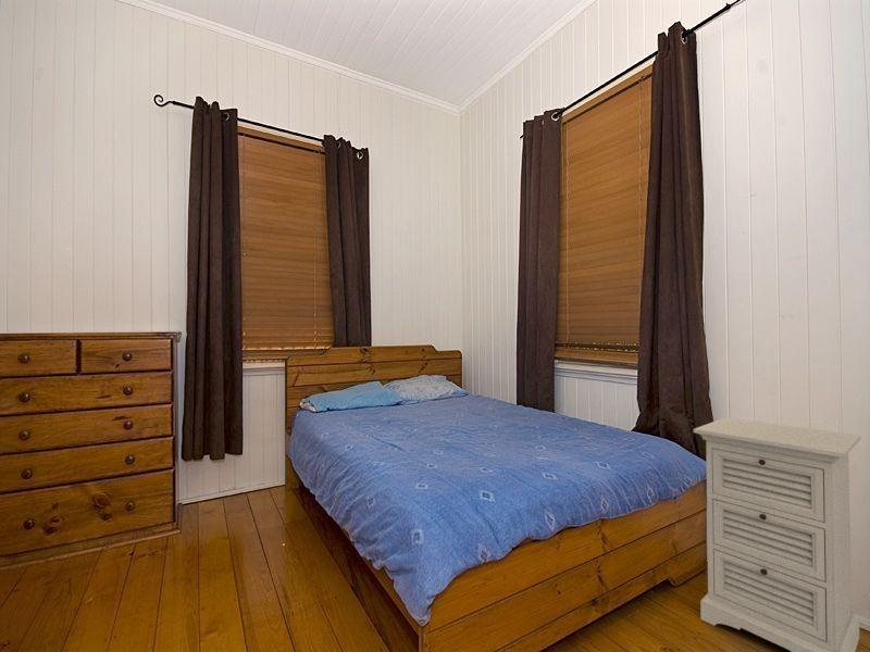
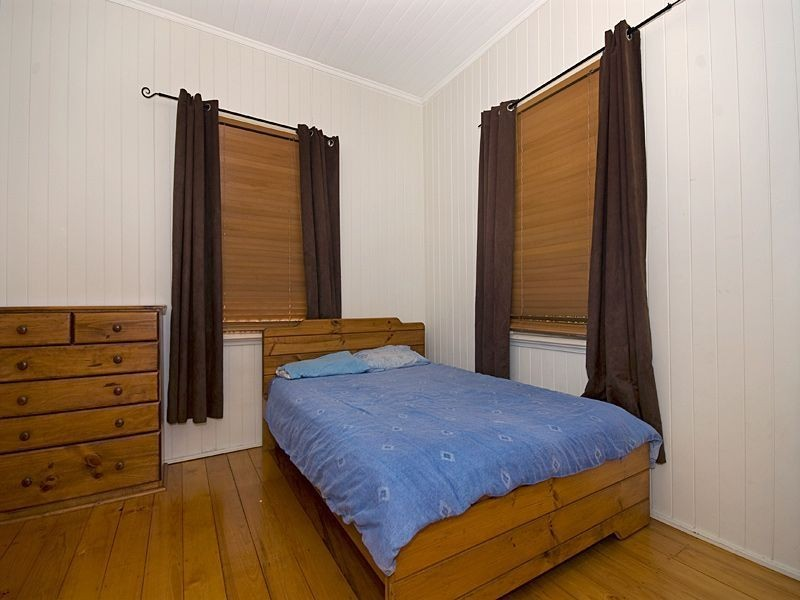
- nightstand (775, 529)
